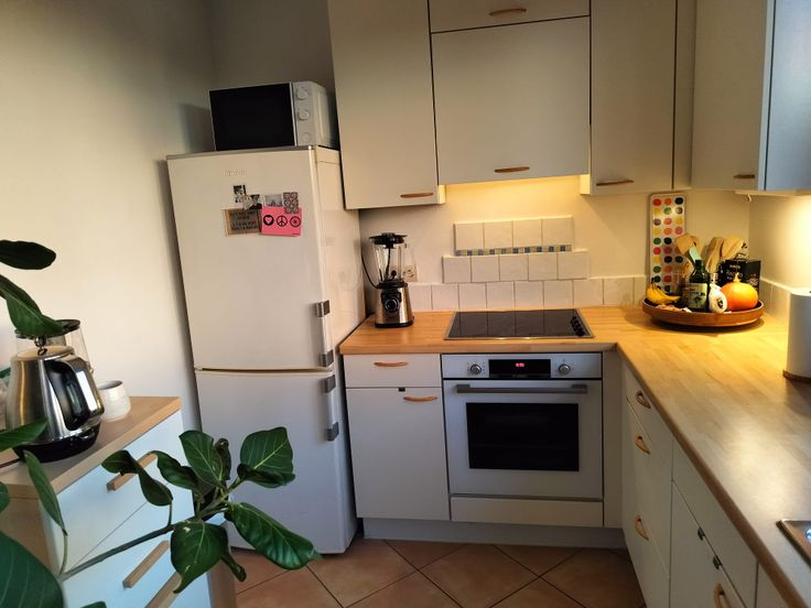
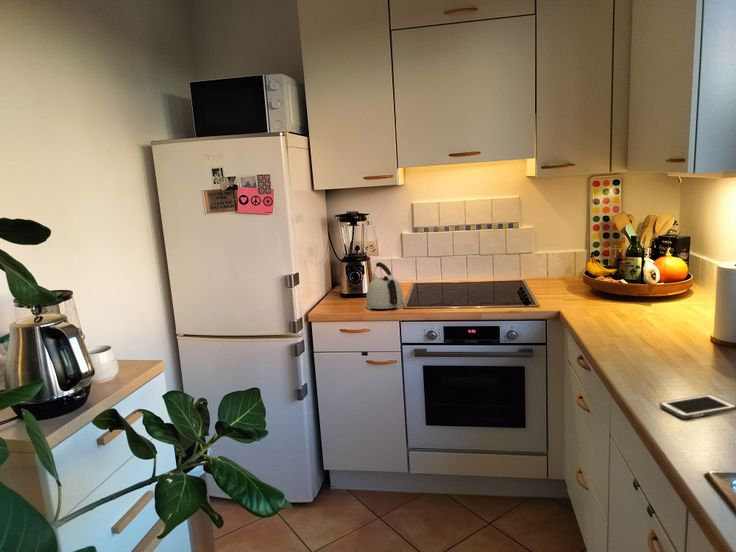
+ cell phone (697, 406)
+ kettle (383, 284)
